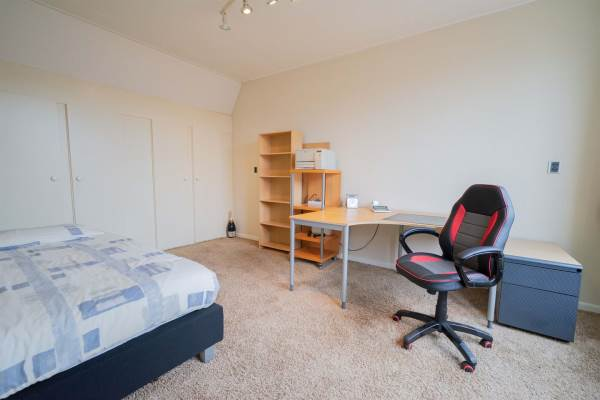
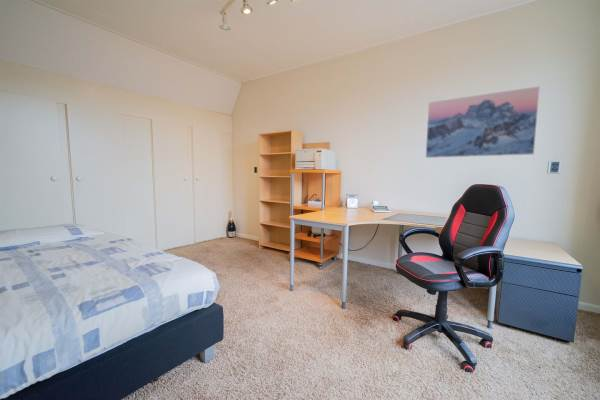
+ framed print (476, 126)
